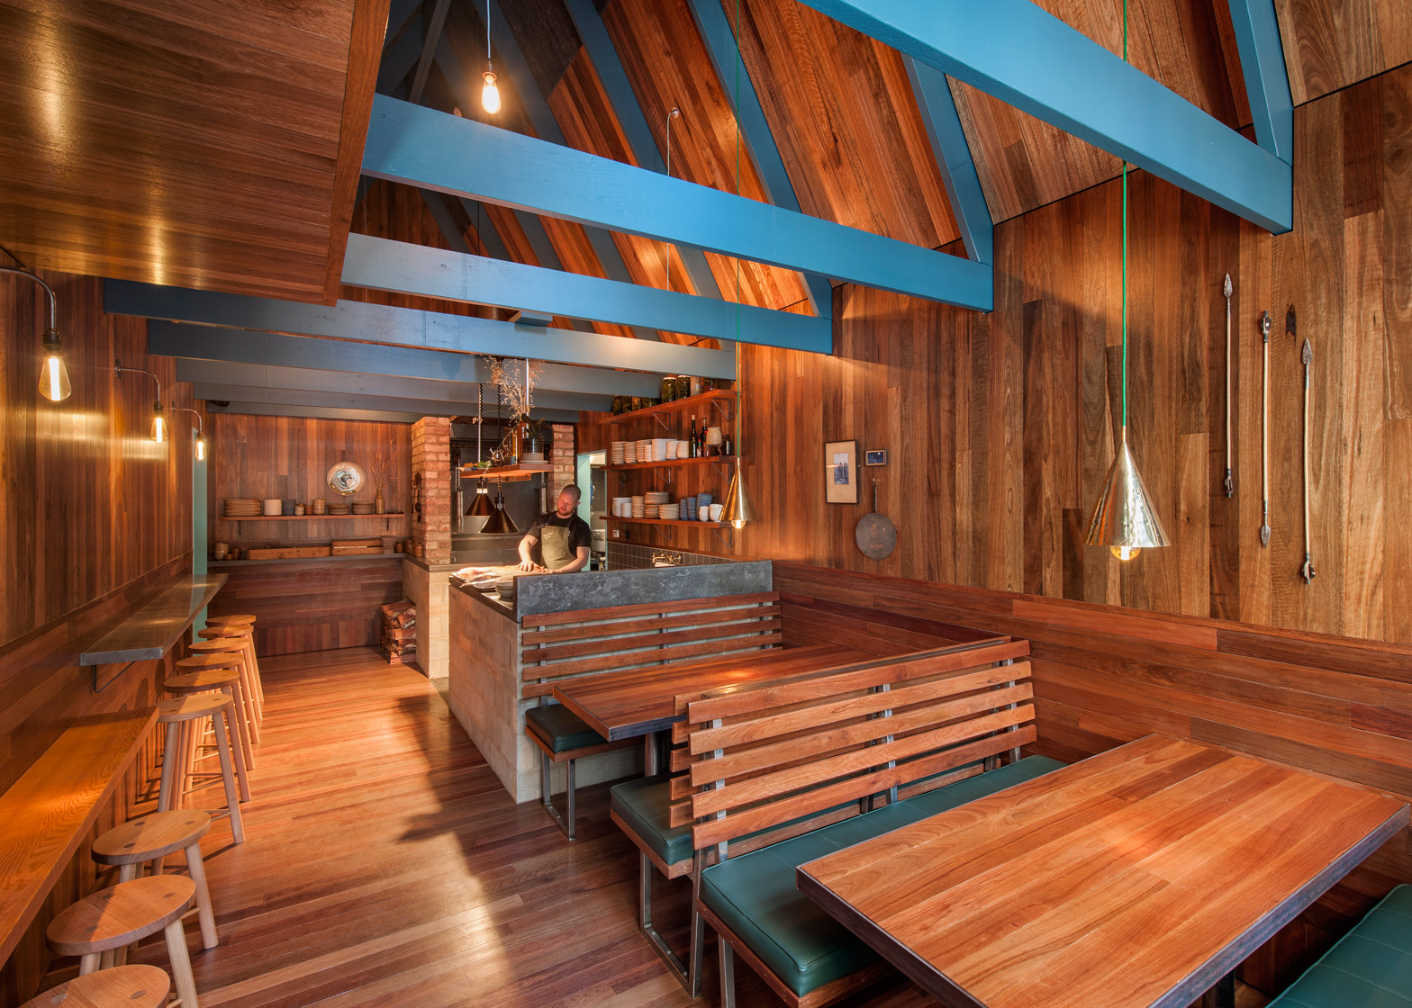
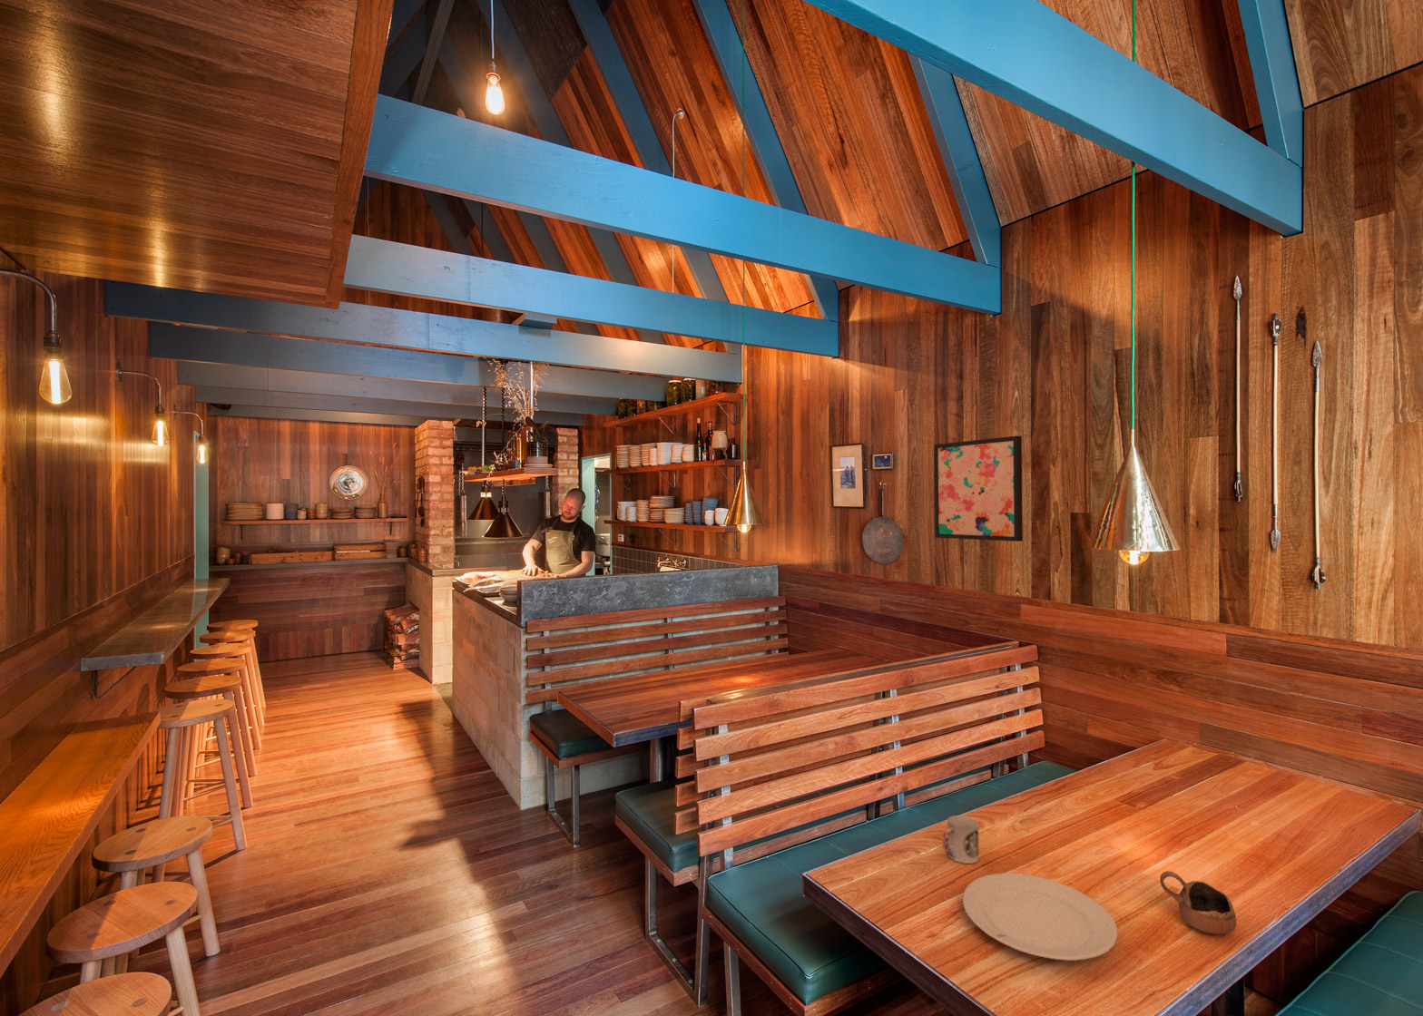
+ cup (958, 840)
+ chinaware (1036, 917)
+ wall art (974, 490)
+ cup (1199, 899)
